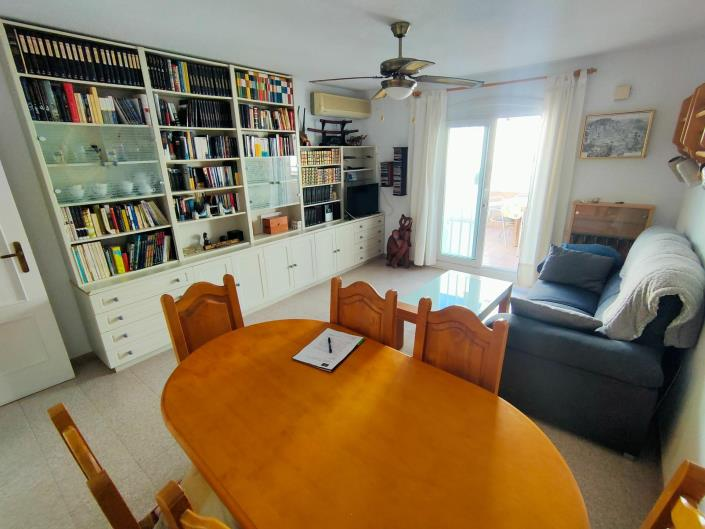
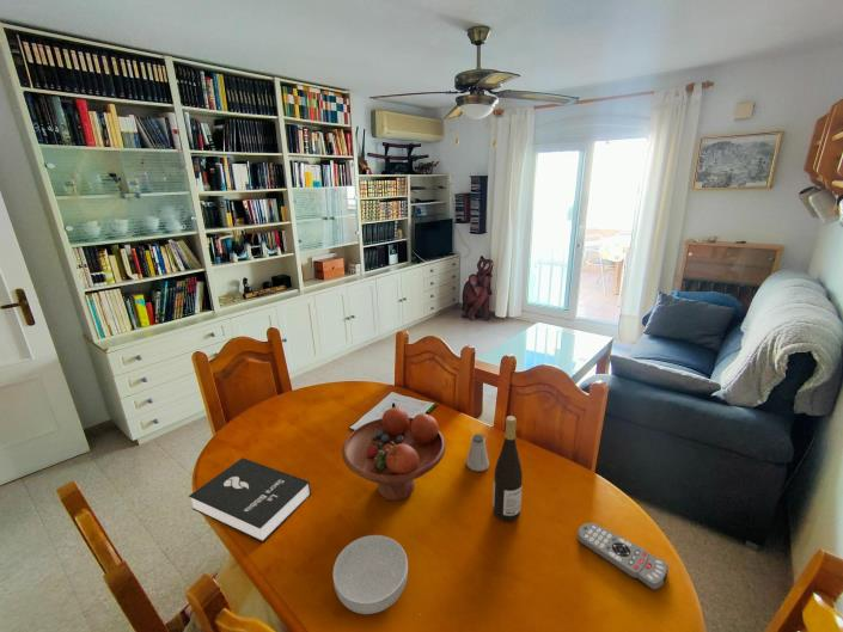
+ saltshaker (477, 450)
+ cereal bowl (371, 577)
+ wine bottle (508, 467)
+ fruit bowl (395, 458)
+ remote control (619, 551)
+ booklet (251, 495)
